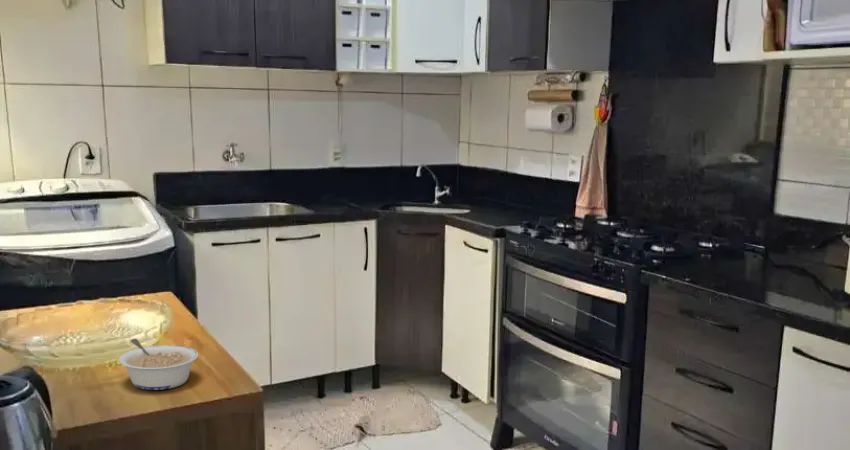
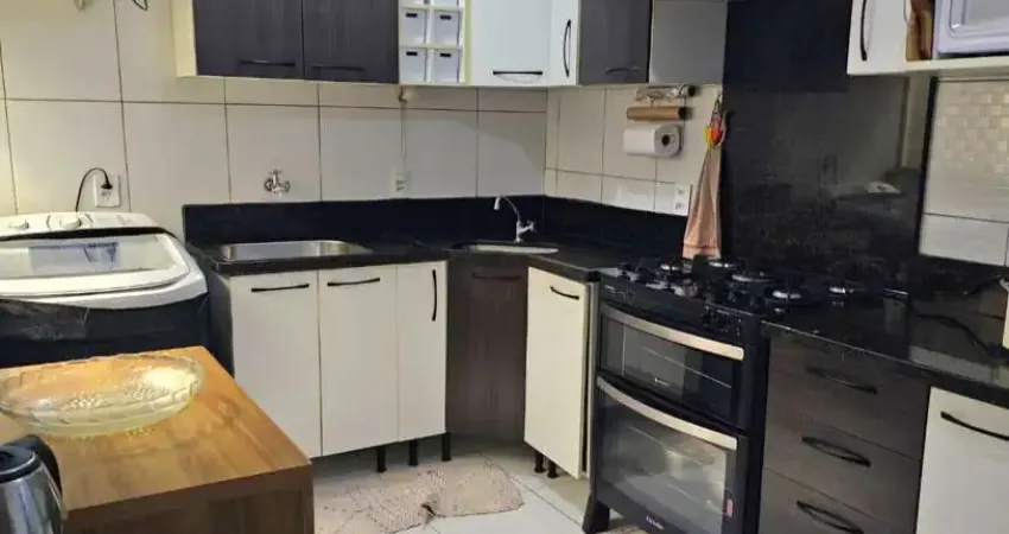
- legume (156, 366)
